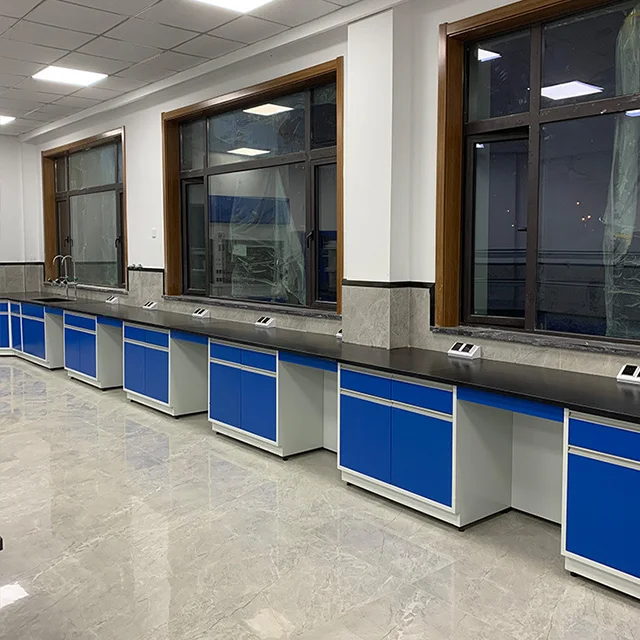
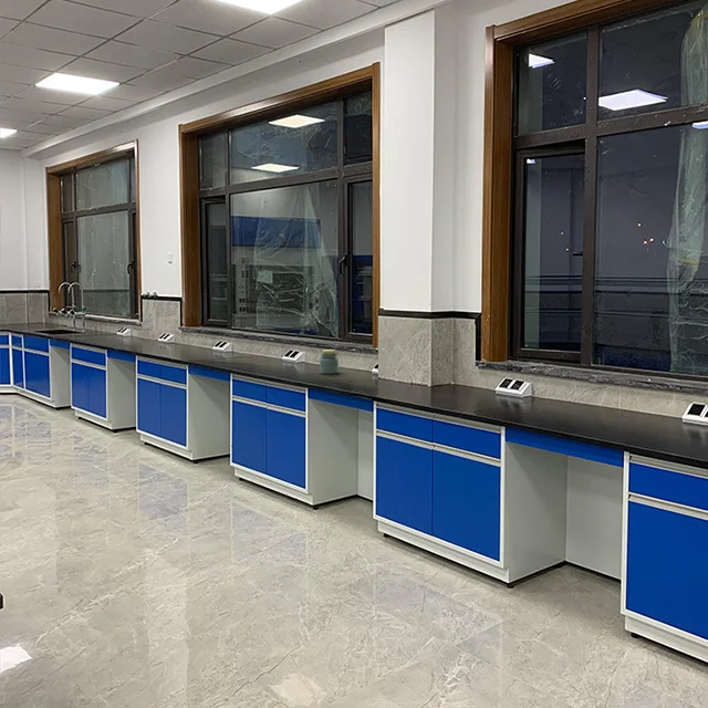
+ jar (329, 361)
